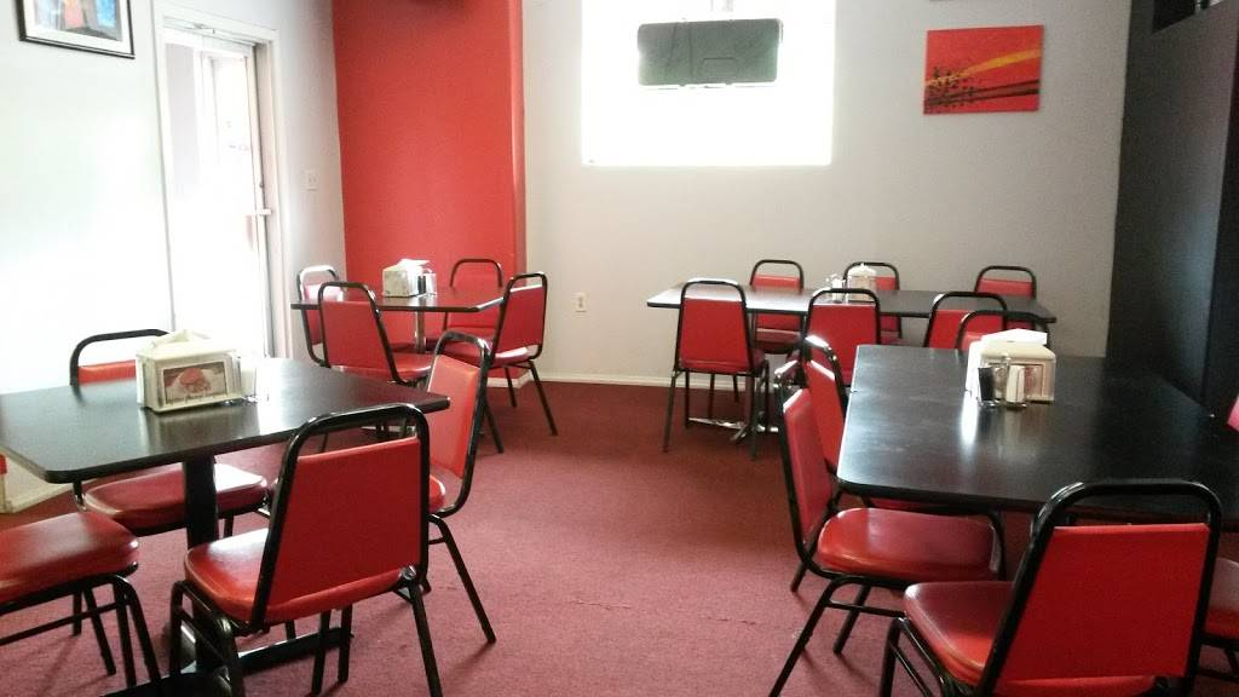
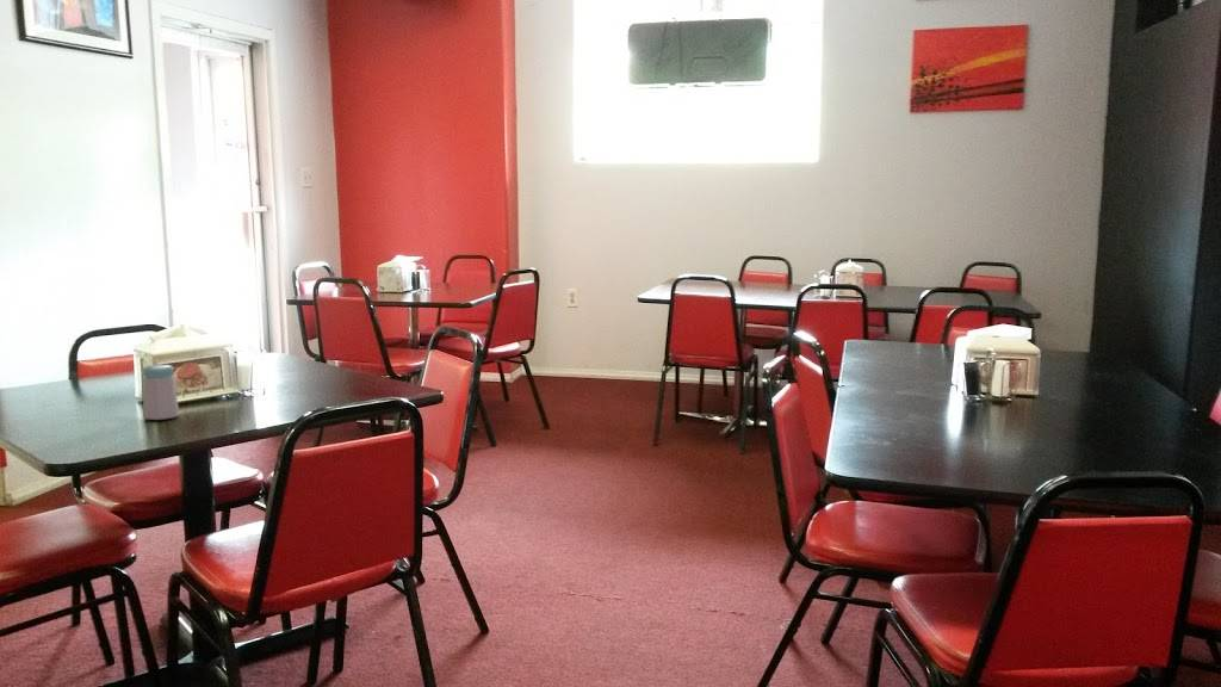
+ salt shaker (160, 391)
